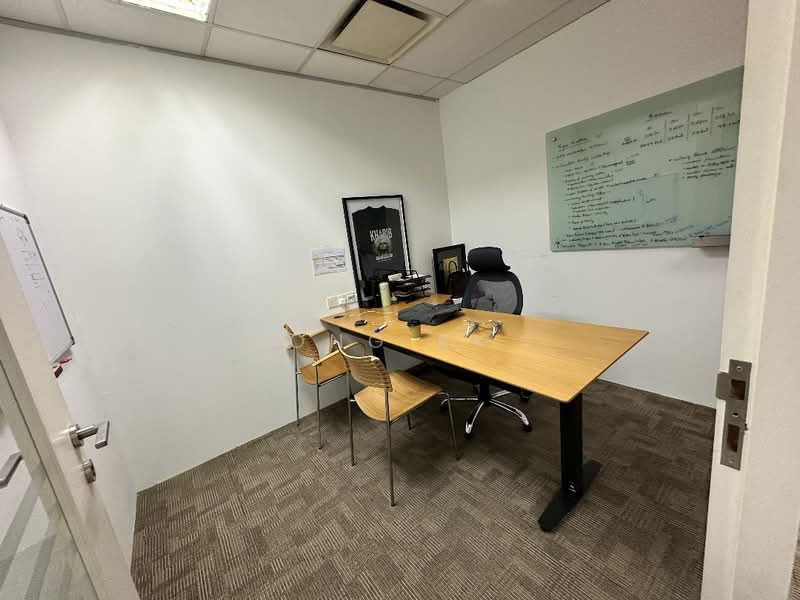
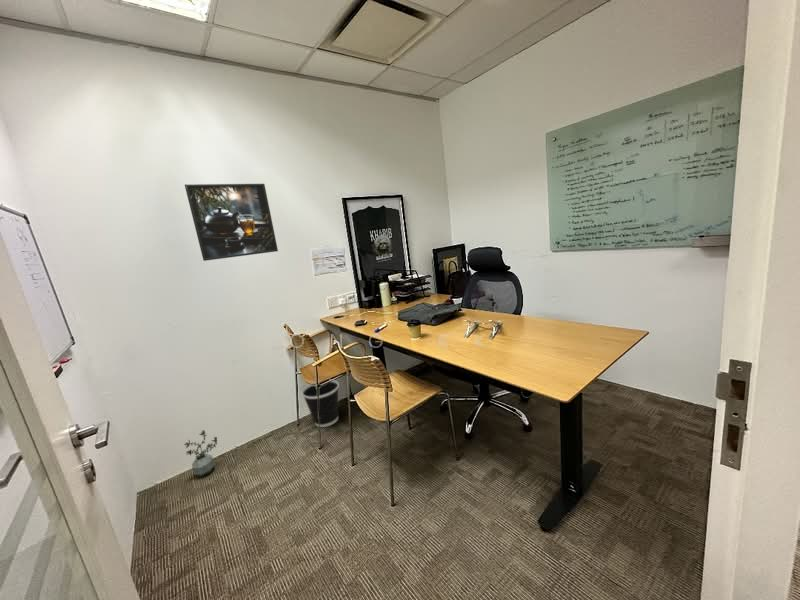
+ potted plant (203, 452)
+ wastebasket (323, 404)
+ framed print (235, 220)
